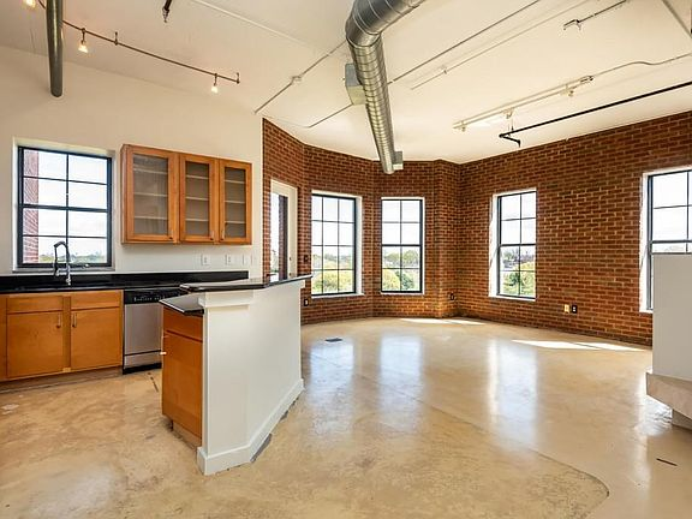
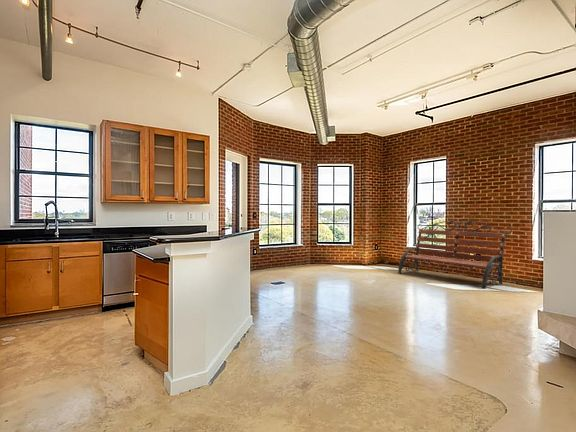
+ bench (449, 248)
